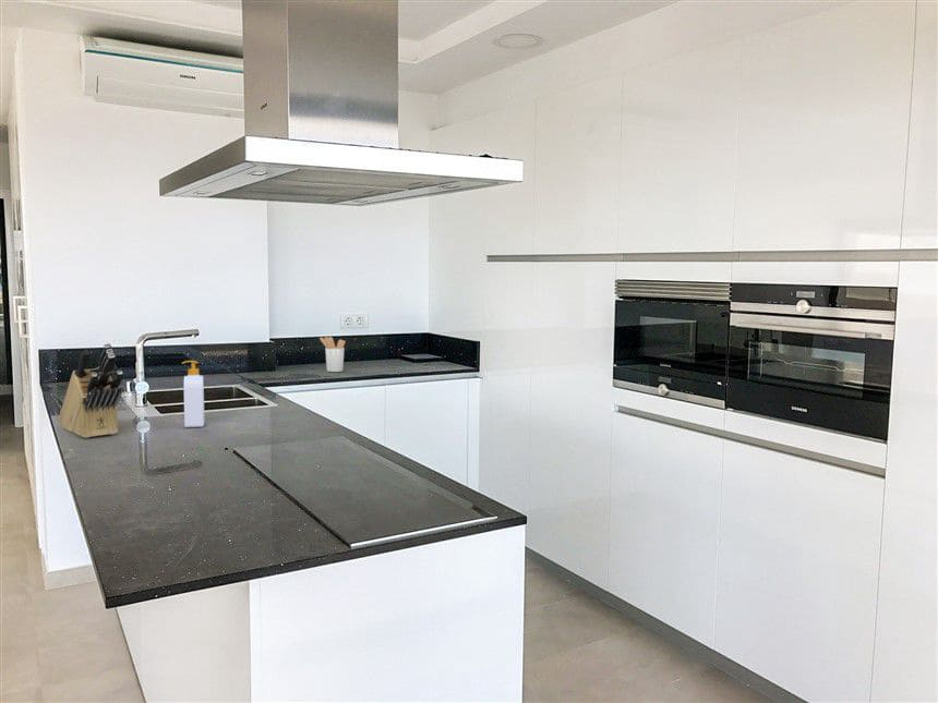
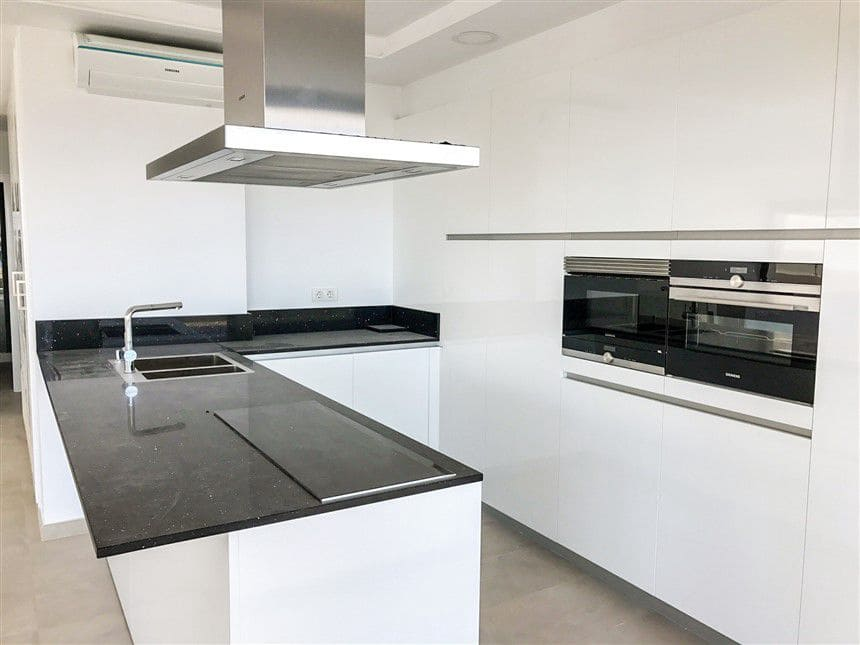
- utensil holder (332, 353)
- knife block (91, 387)
- soap bottle (192, 392)
